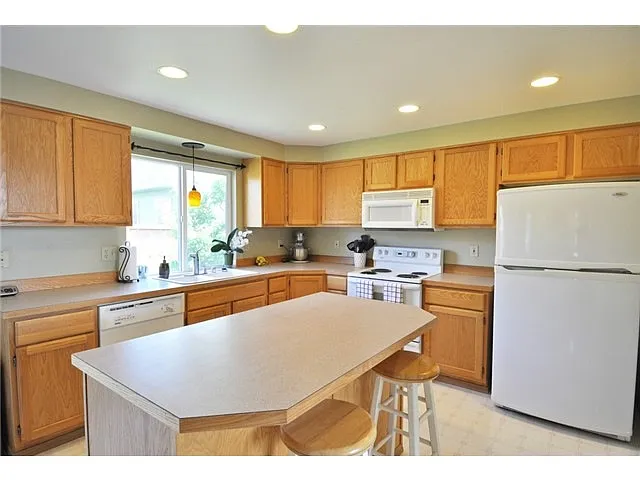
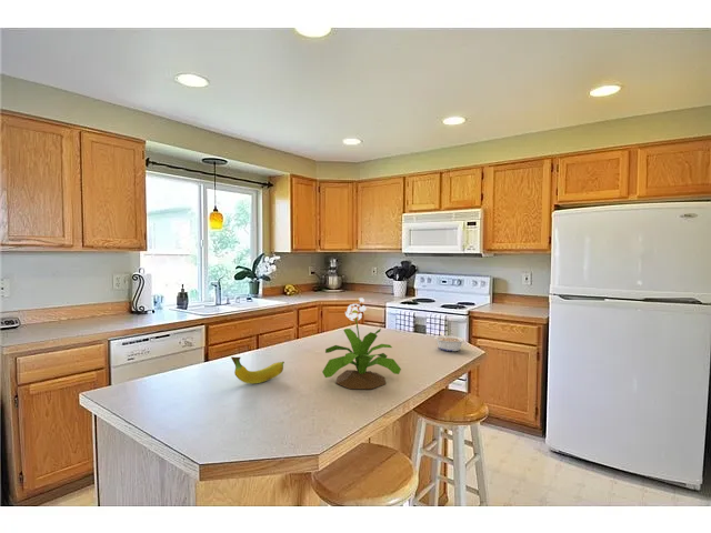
+ potted flower (359, 339)
+ legume (448, 342)
+ fruit (259, 370)
